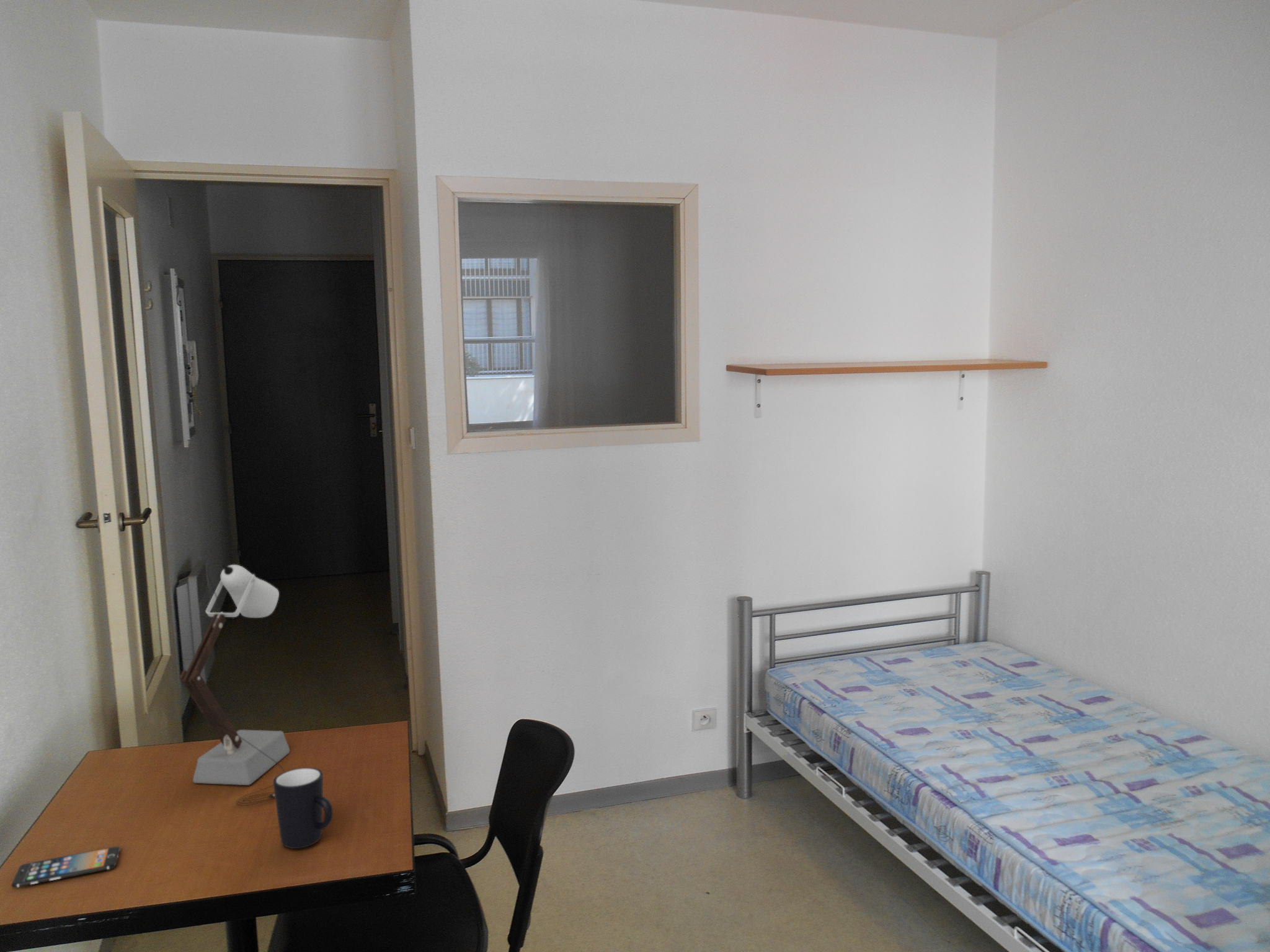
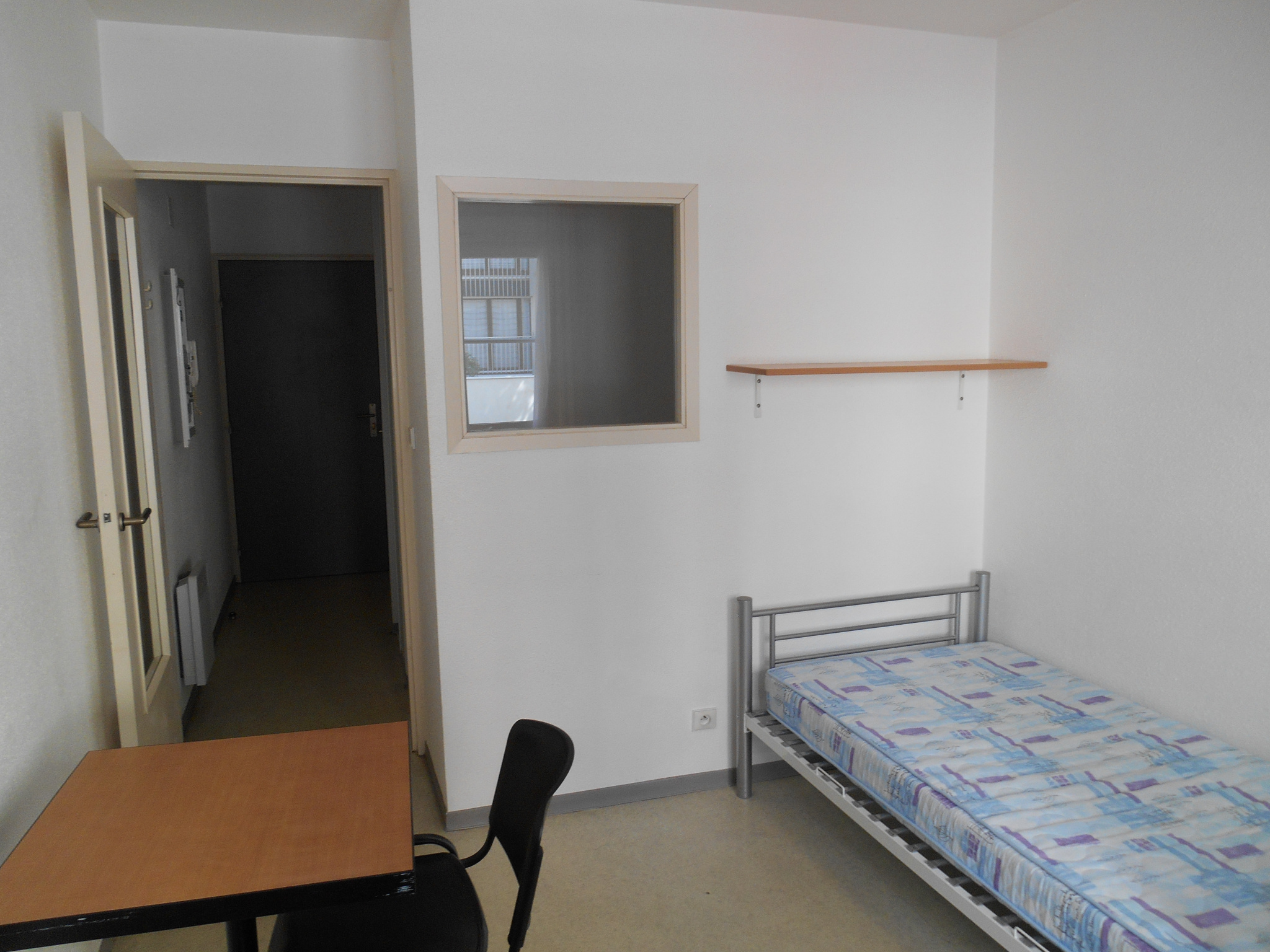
- smartphone (68, 866)
- mug (306, 810)
- desk lamp (208, 656)
